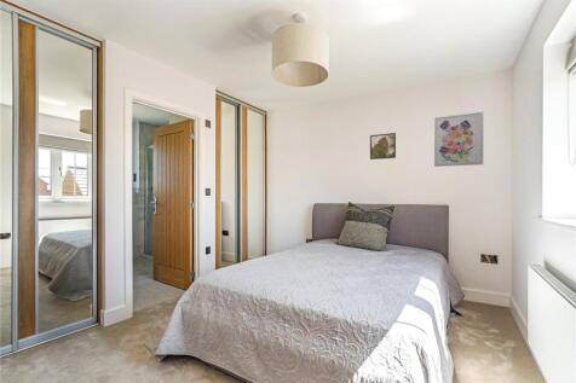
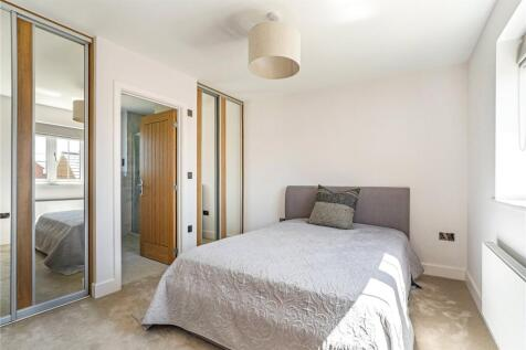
- wall art (457, 140)
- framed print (382, 146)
